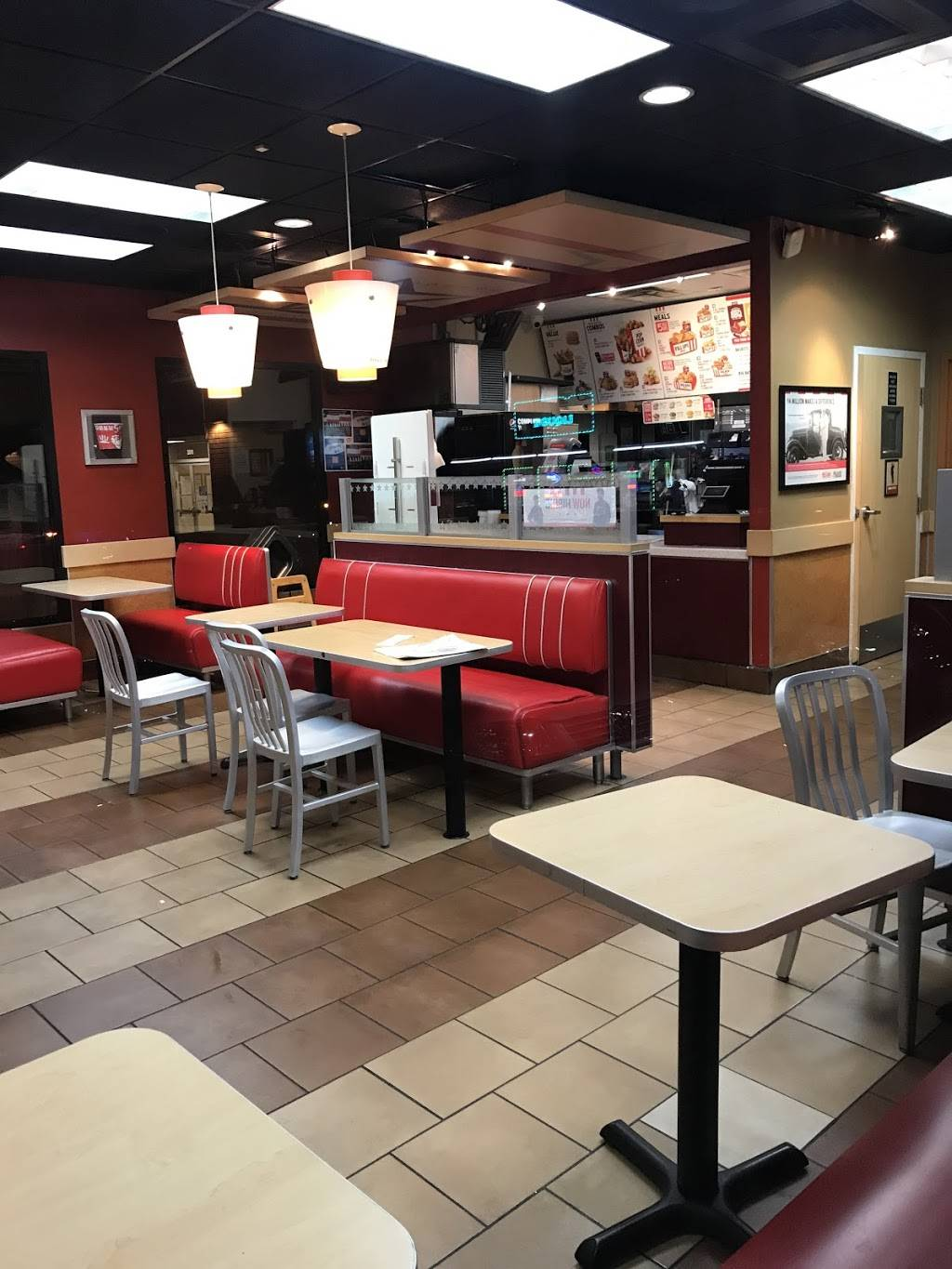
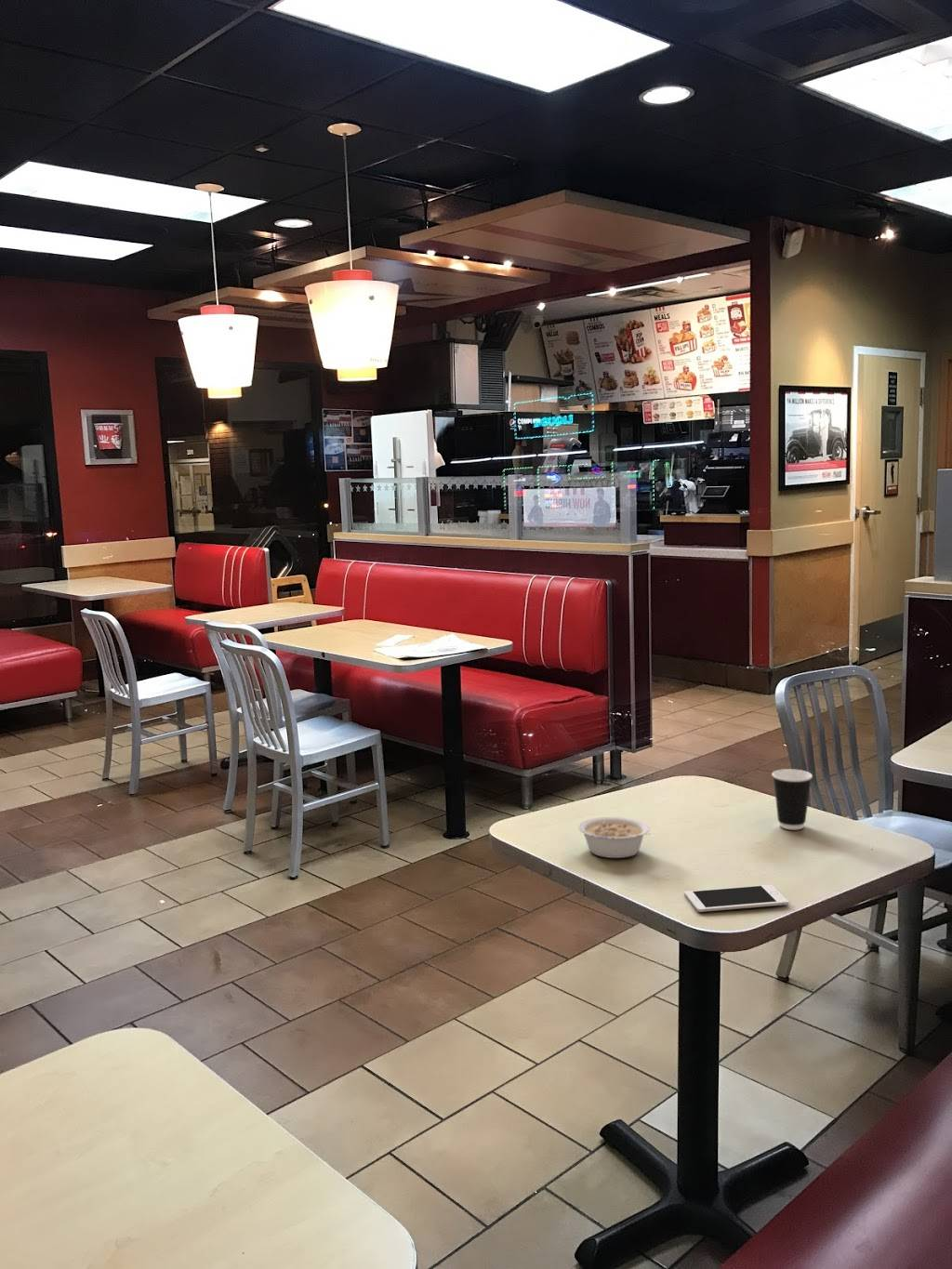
+ cell phone (735, 897)
+ legume (616, 836)
+ dixie cup (791, 800)
